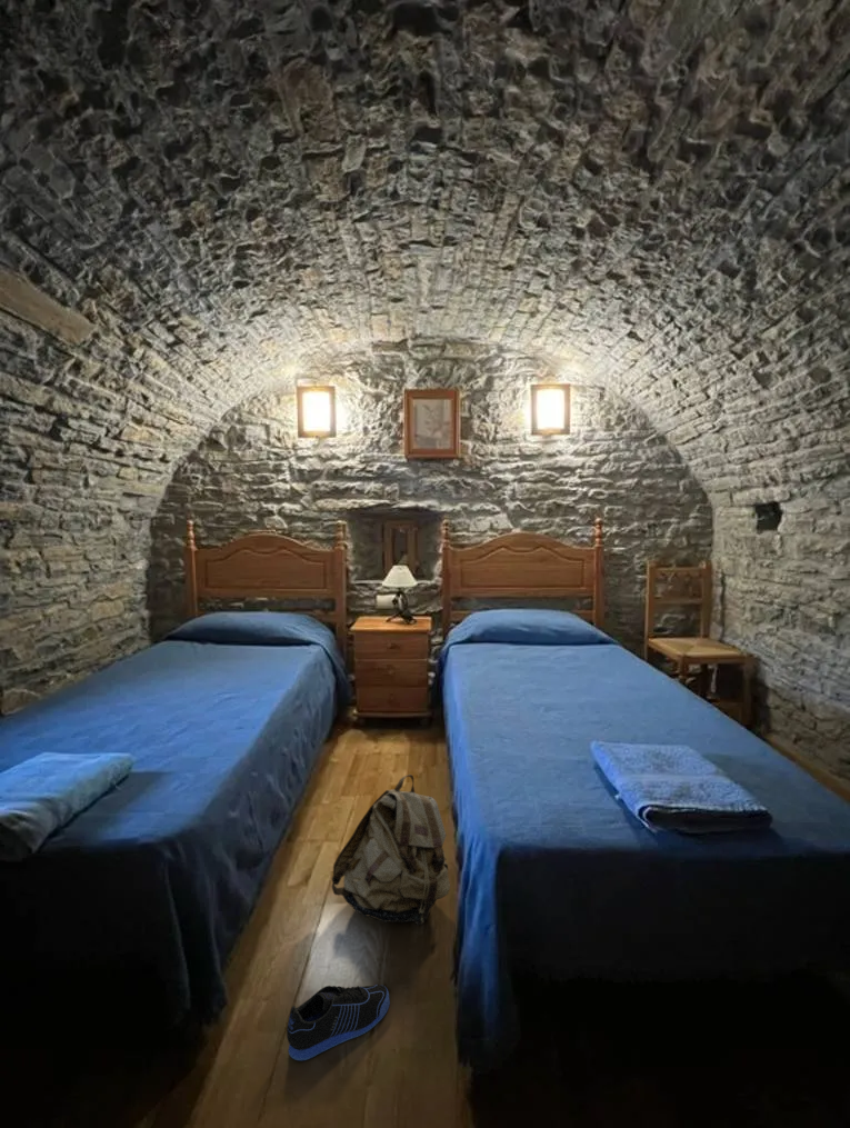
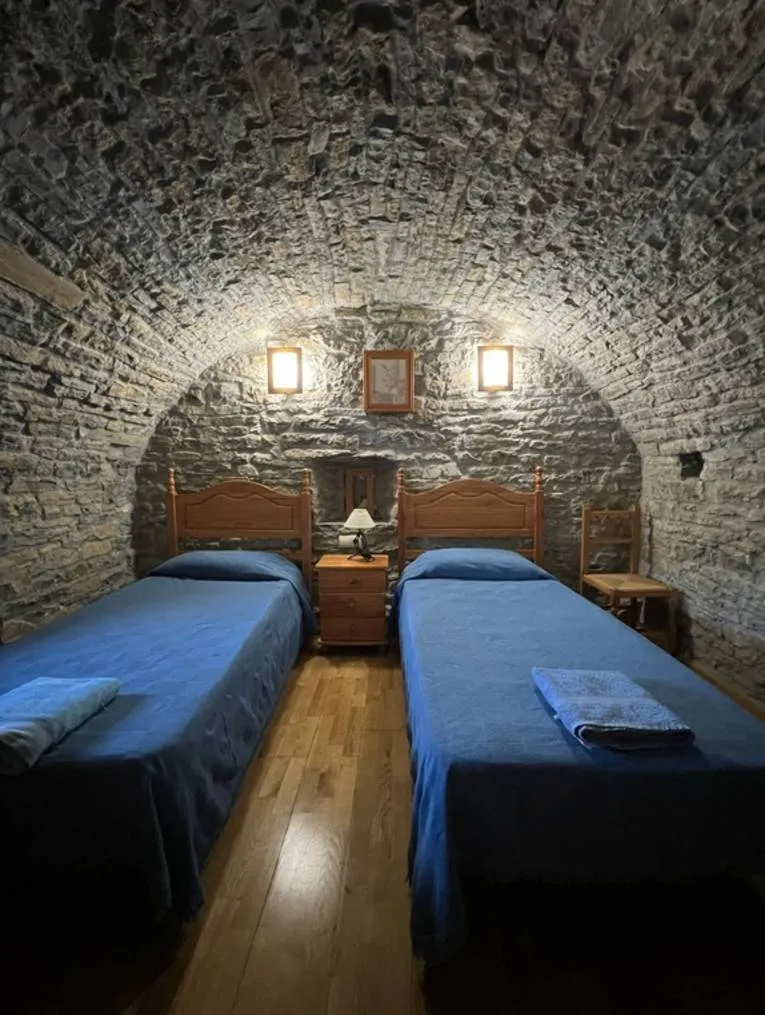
- sneaker (341, 1007)
- backpack (389, 846)
